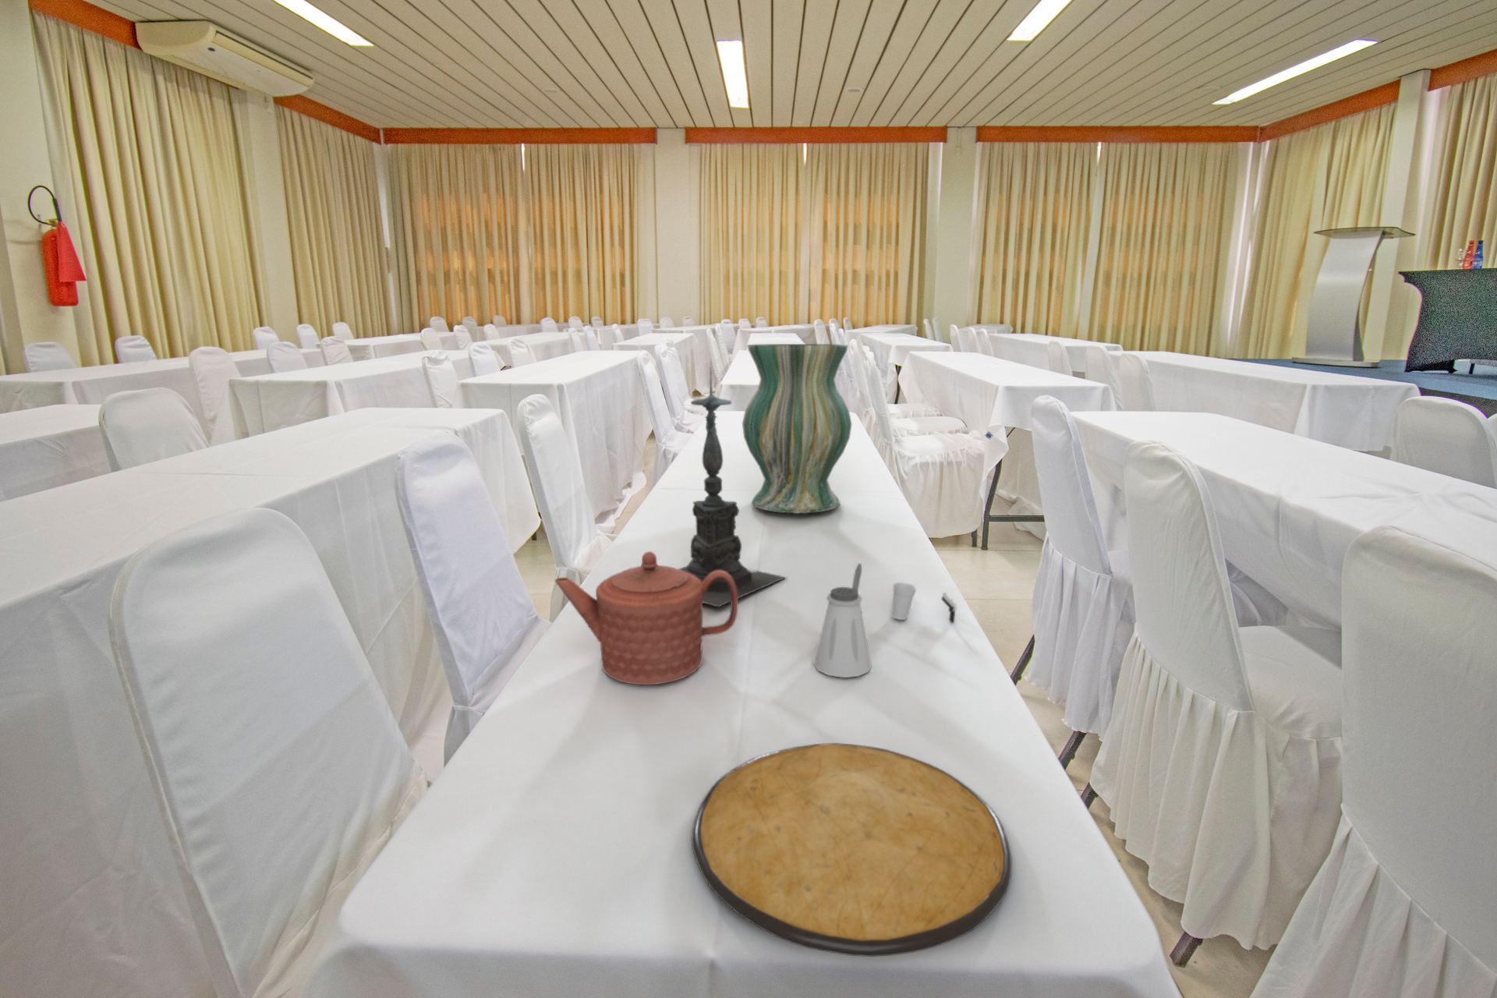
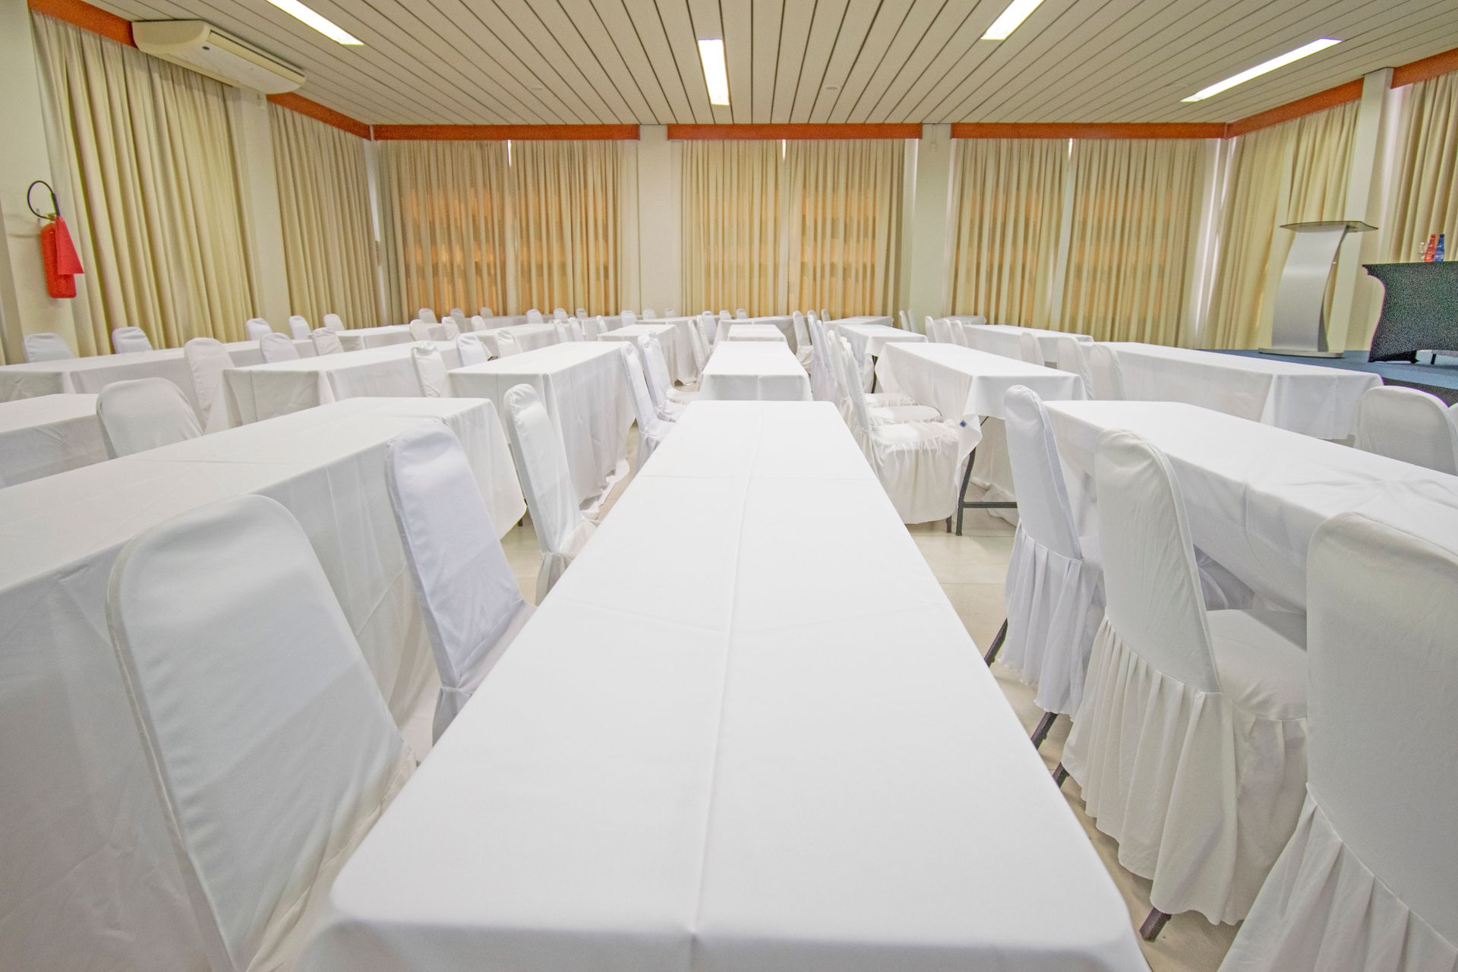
- cup (900, 590)
- plate (849, 808)
- teapot (649, 608)
- candle holder (713, 478)
- saltshaker (843, 628)
- vase (796, 427)
